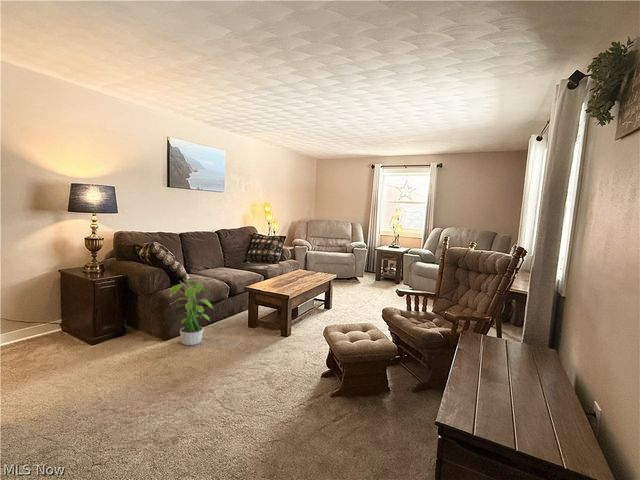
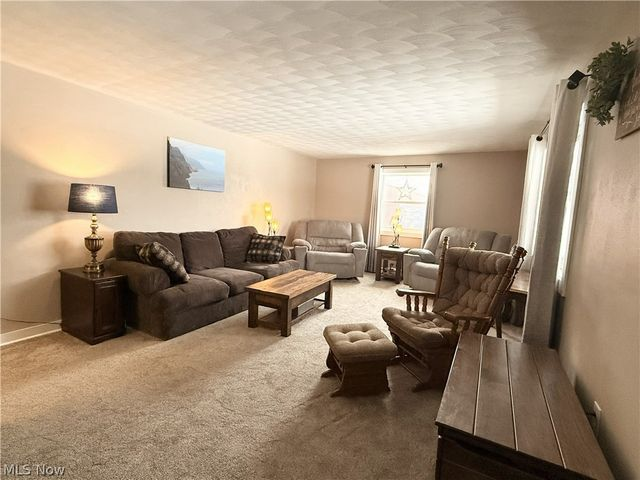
- potted plant (189, 312)
